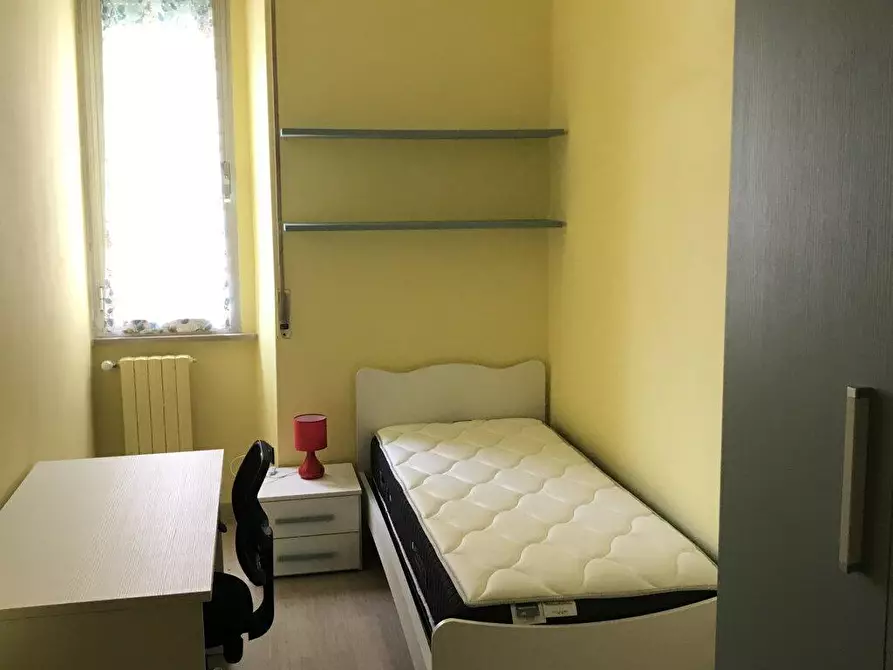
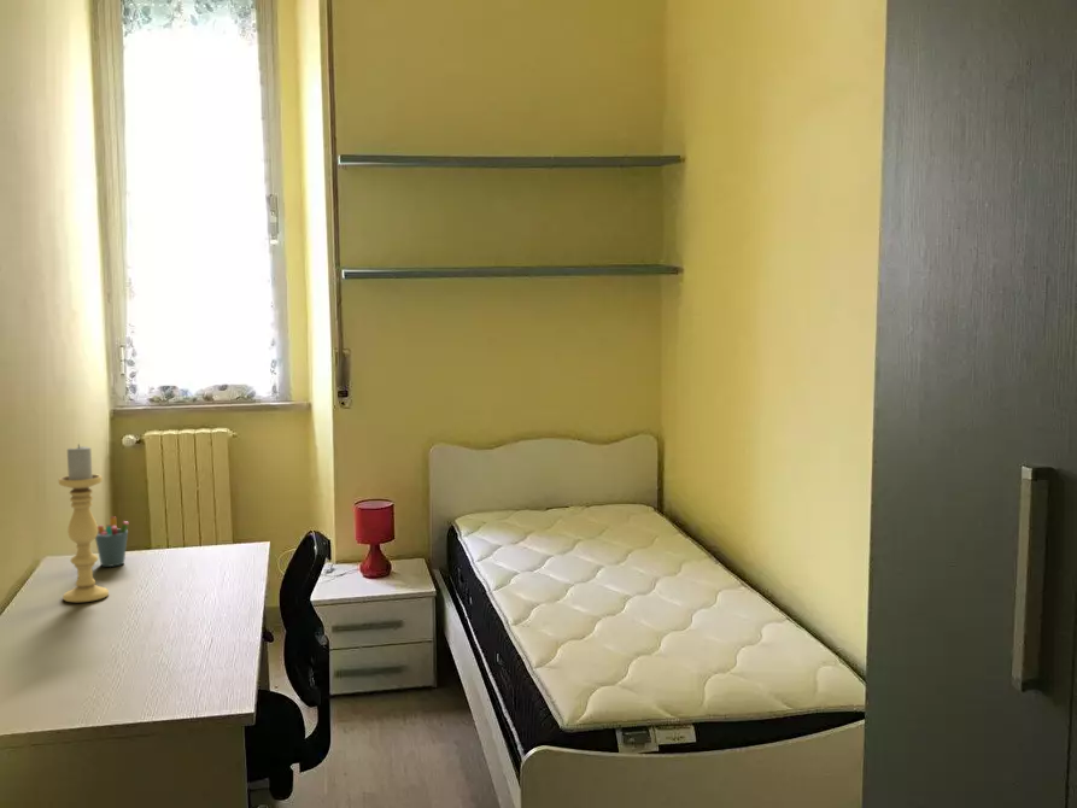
+ pen holder (111, 539)
+ candle holder (82, 520)
